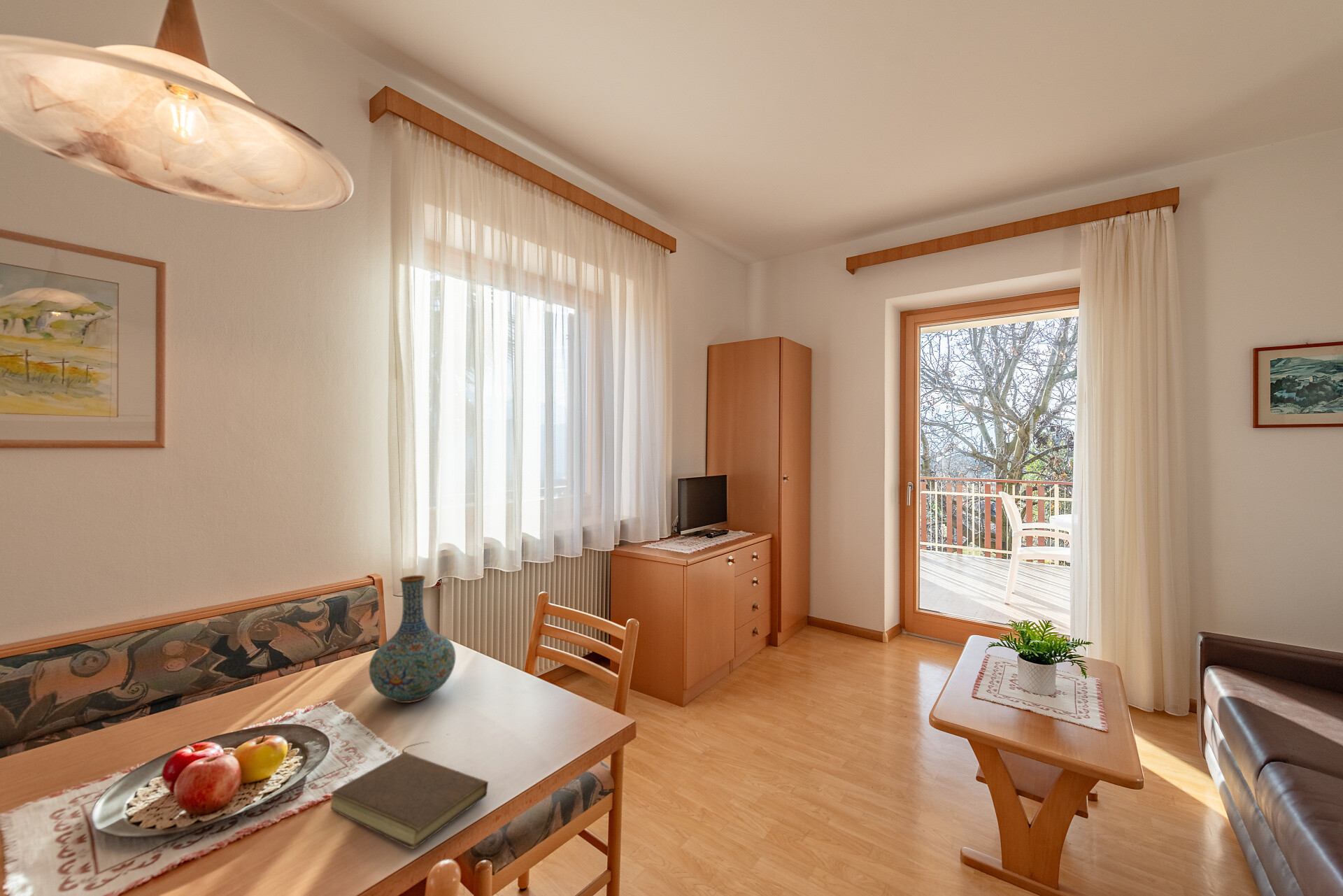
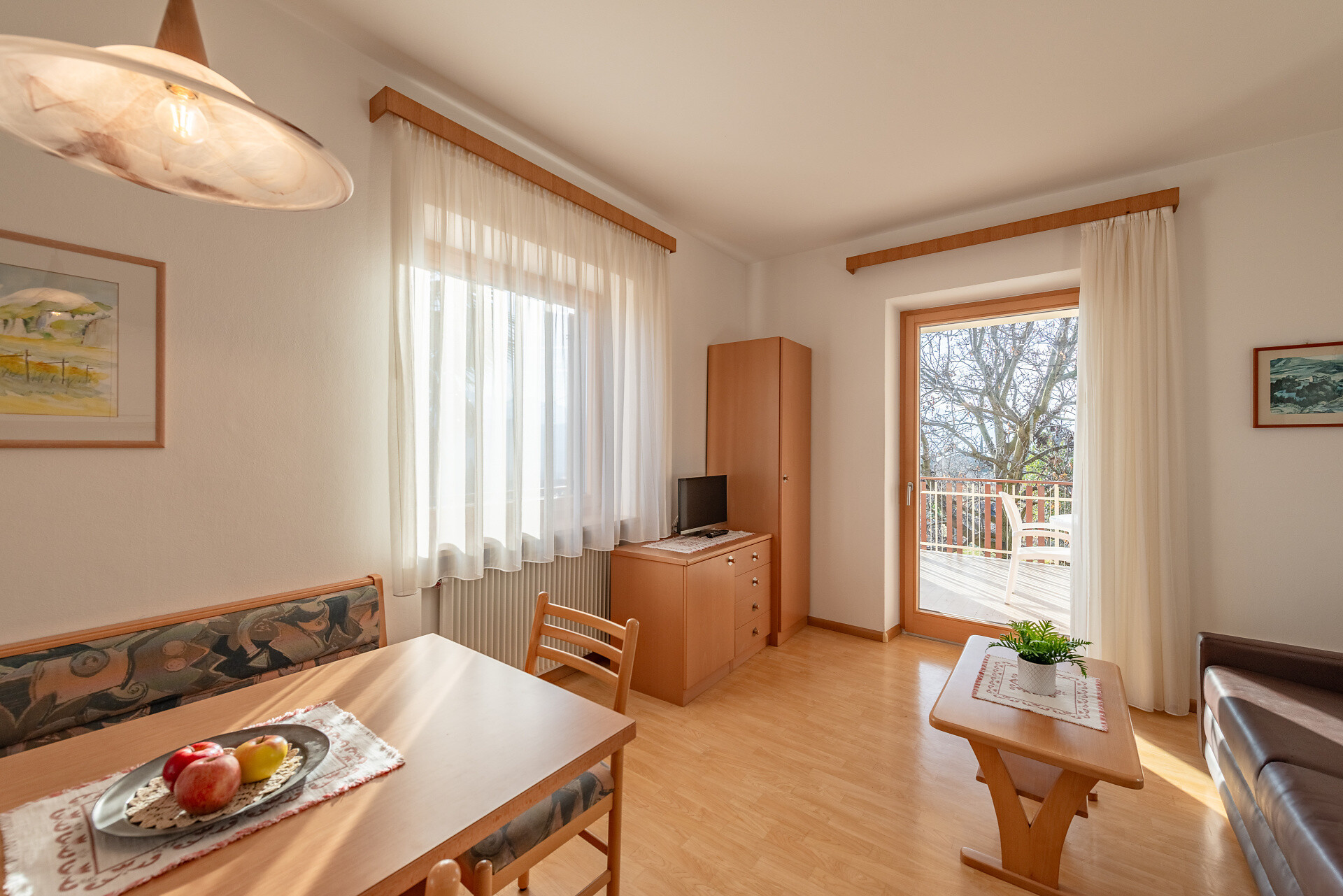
- vase (413, 637)
- book (420, 785)
